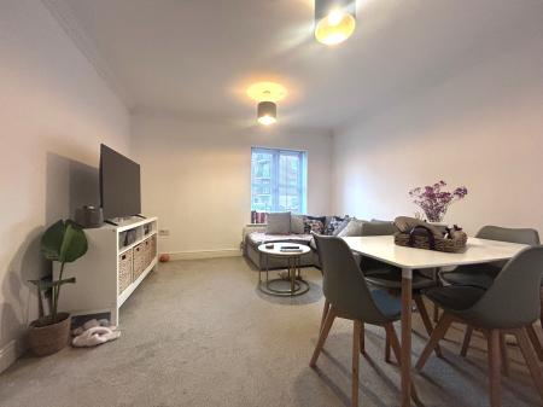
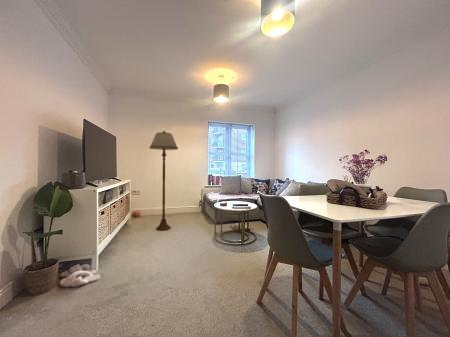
+ floor lamp (163, 179)
